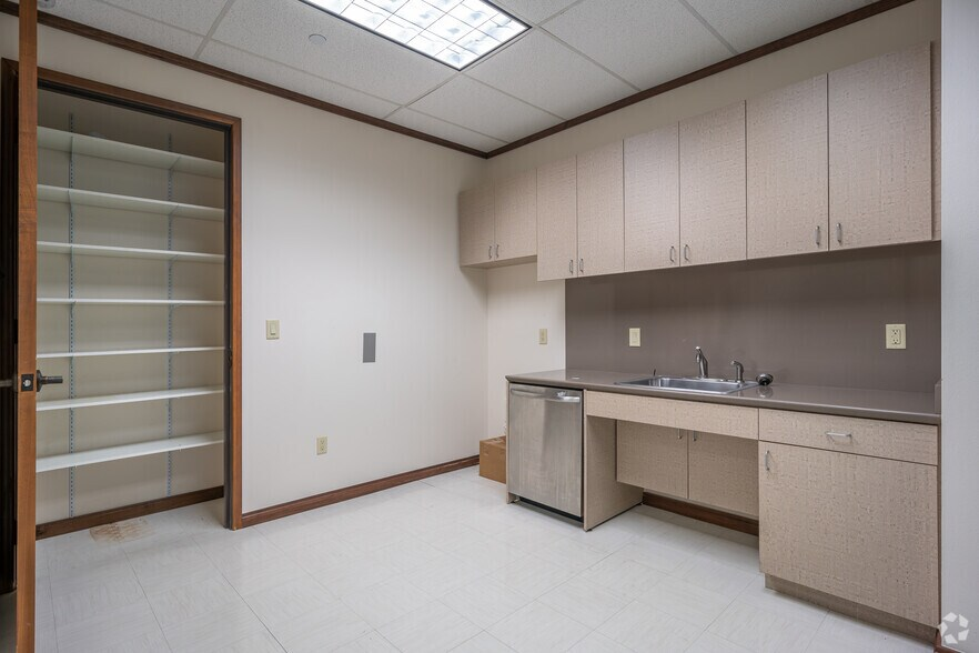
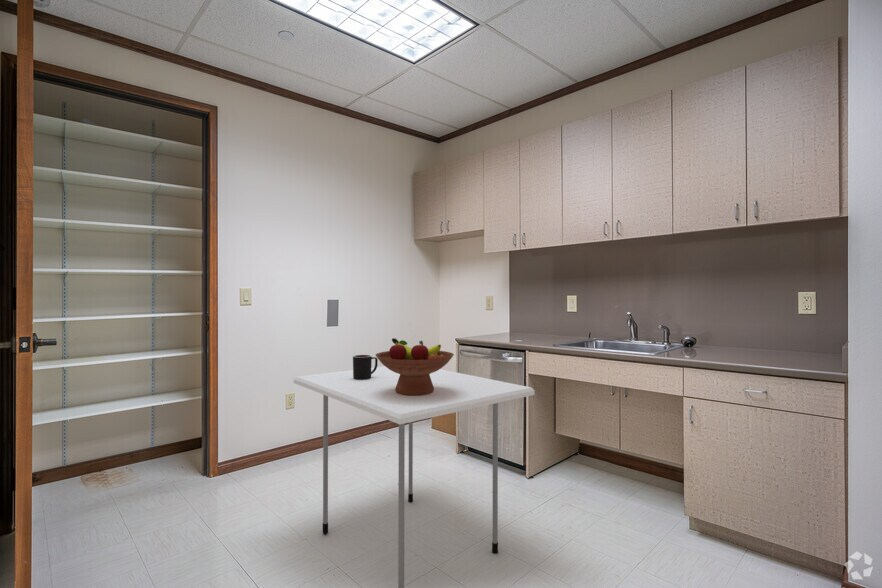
+ fruit bowl (414, 365)
+ dining table (404, 462)
+ mug (365, 366)
